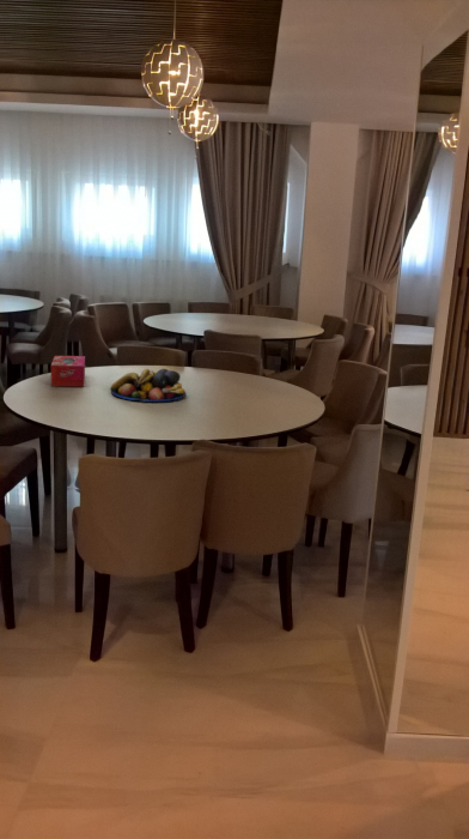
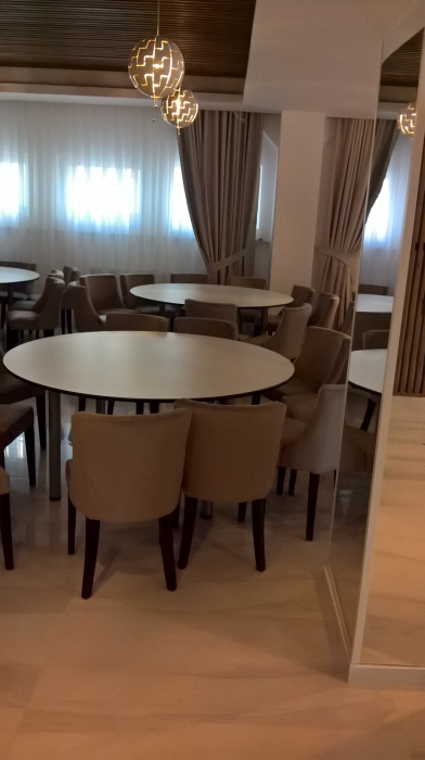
- tissue box (68, 370)
- fruit bowl (148, 380)
